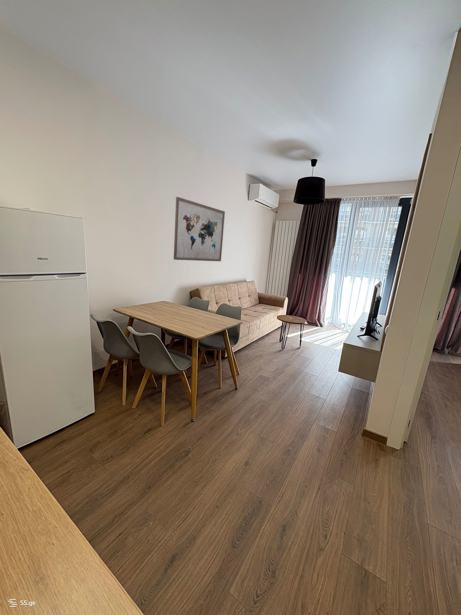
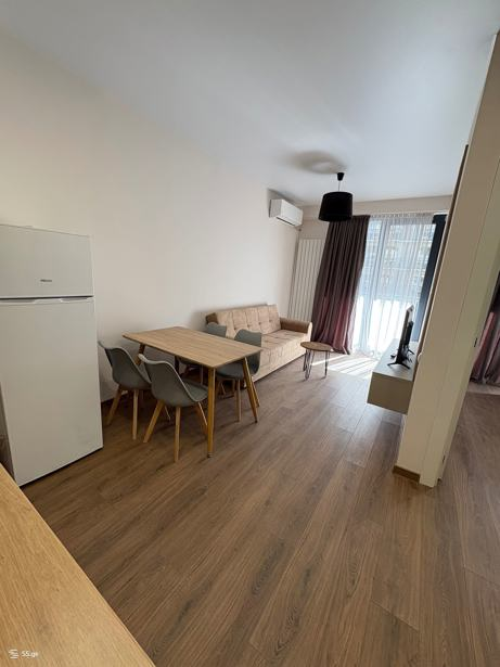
- wall art (201, 233)
